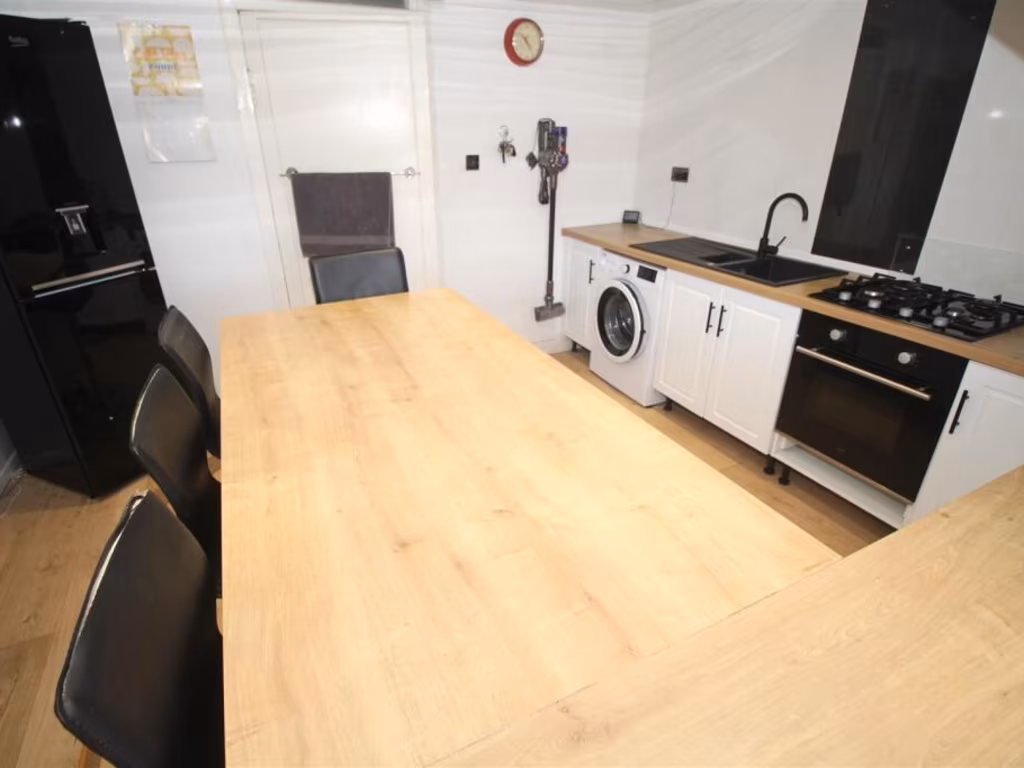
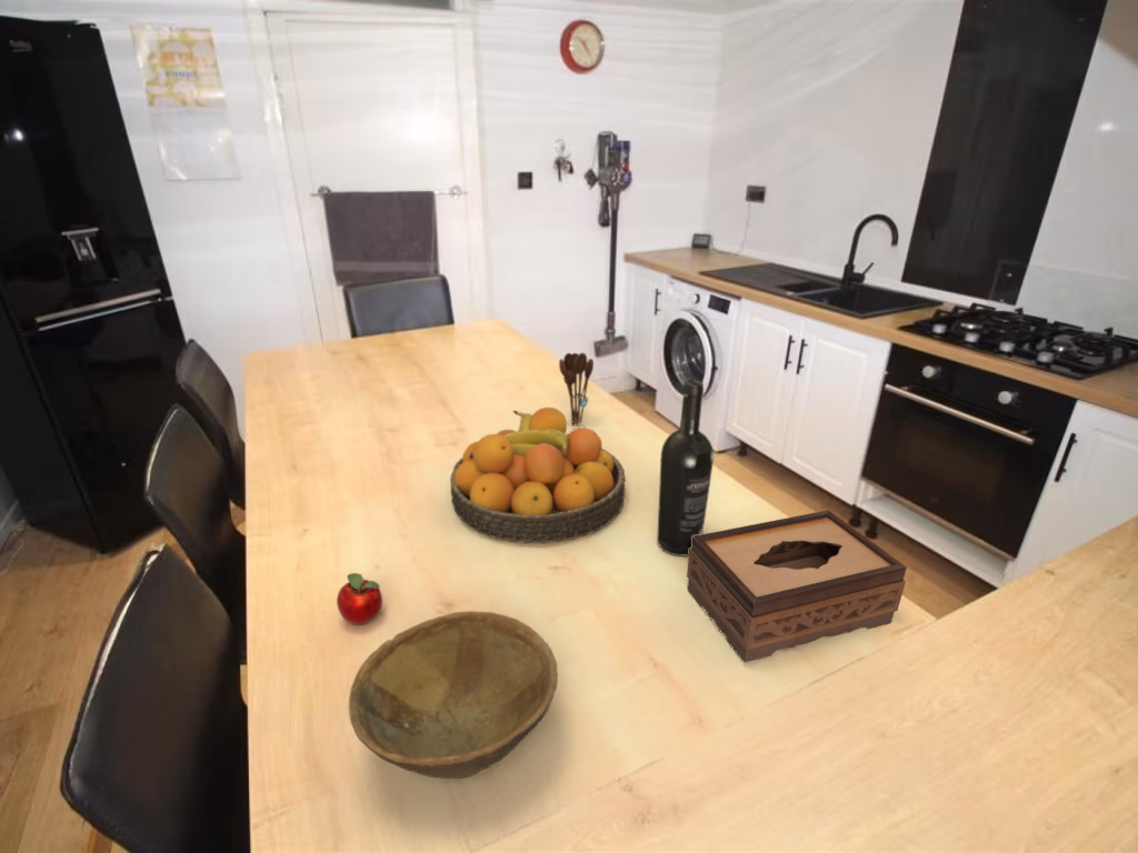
+ bowl (458, 706)
+ apple (359, 596)
+ utensil holder (576, 388)
+ fruit bowl (537, 460)
+ wine bottle (686, 468)
+ tissue box (790, 579)
